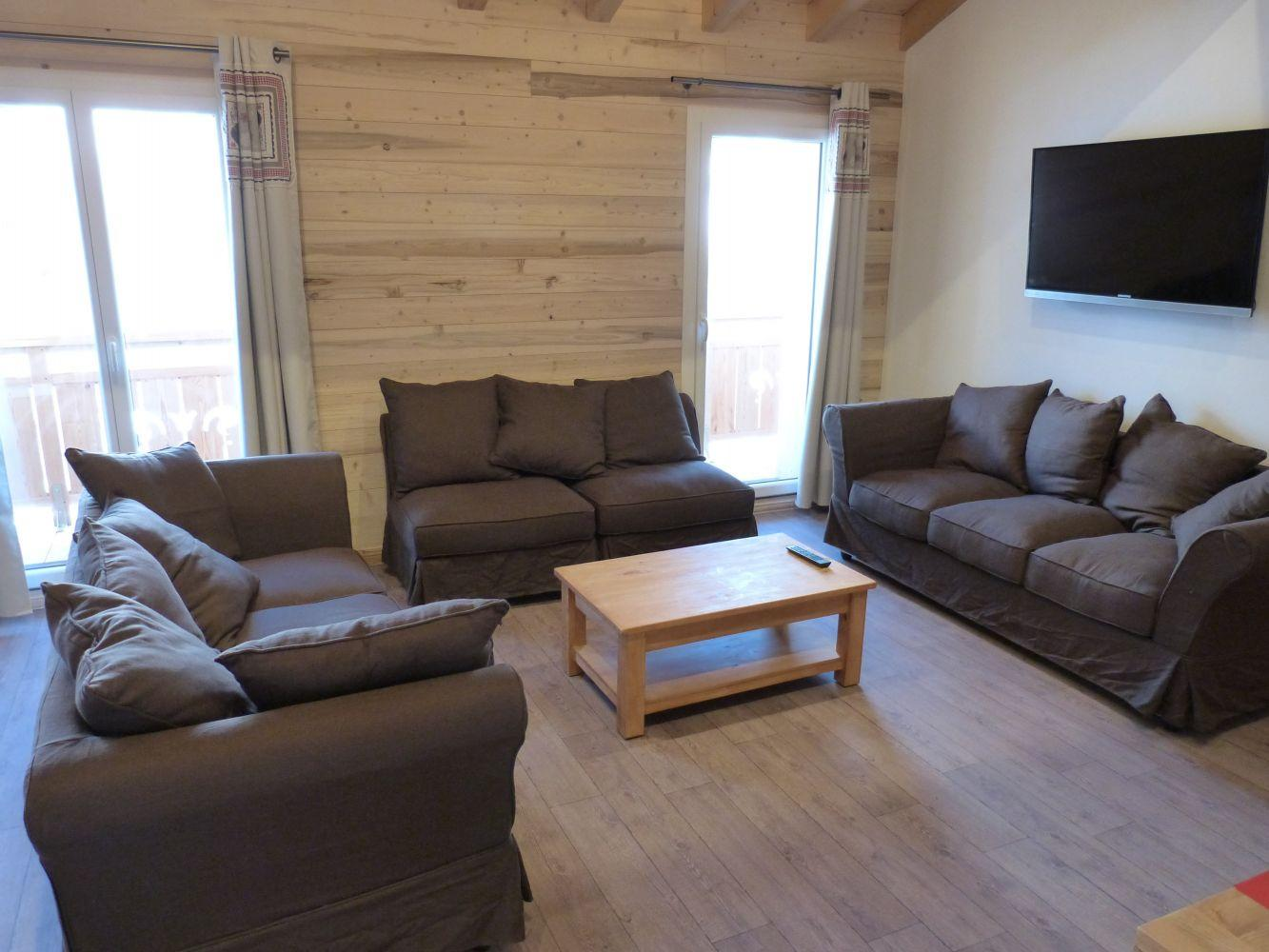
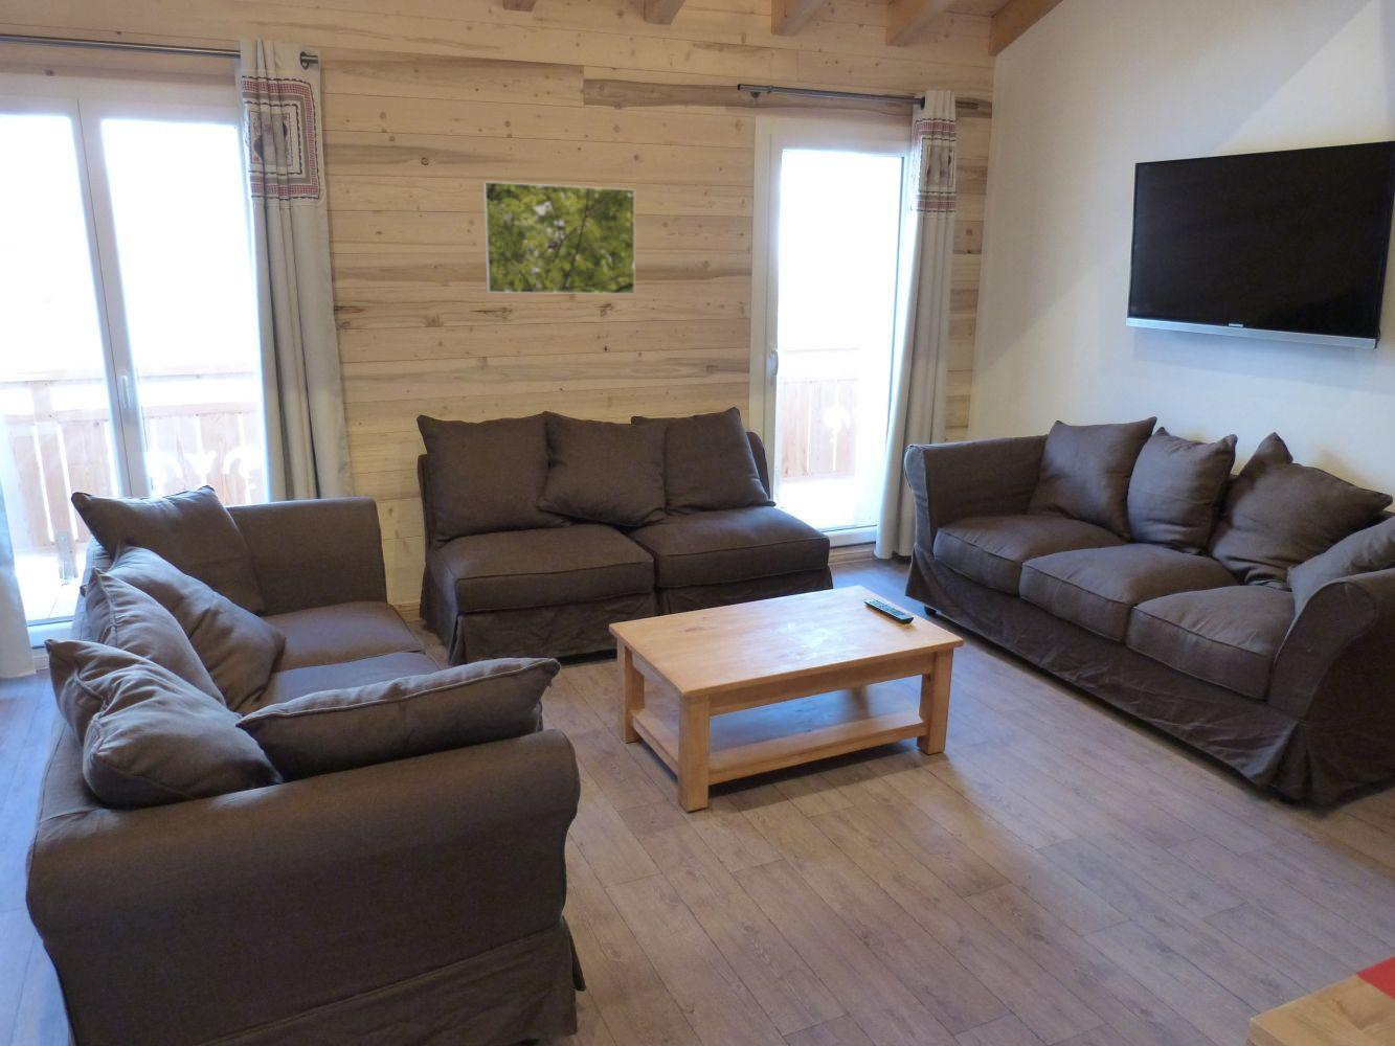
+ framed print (562, 240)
